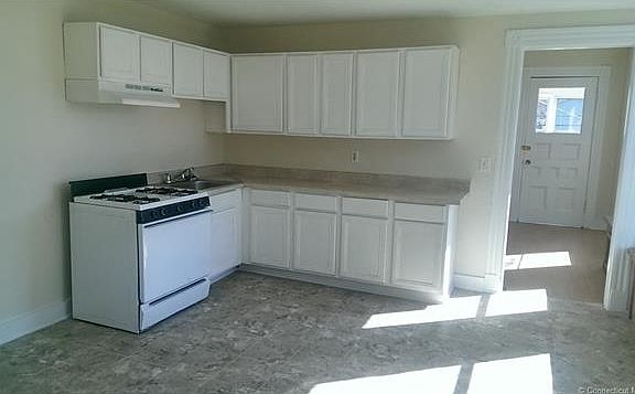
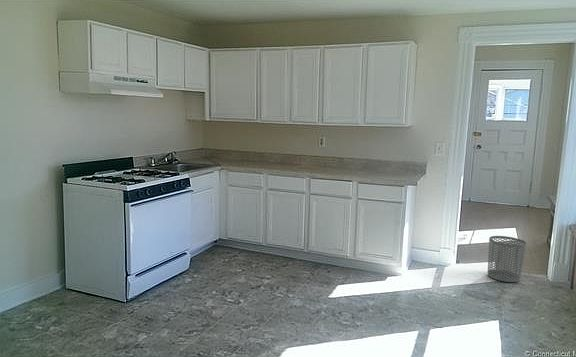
+ waste bin (505, 258)
